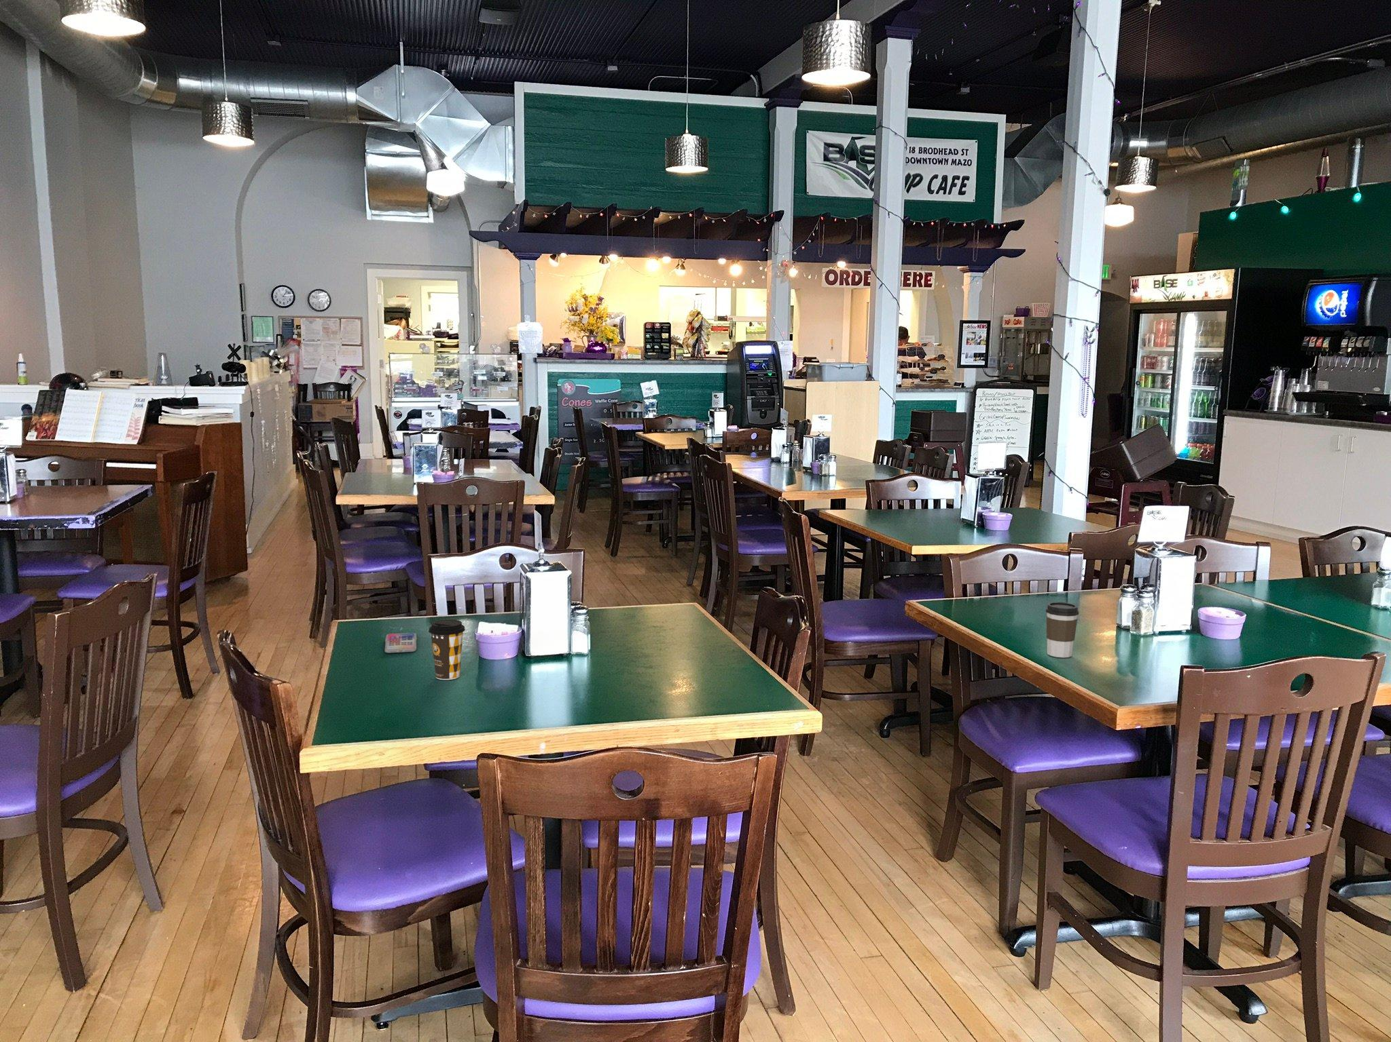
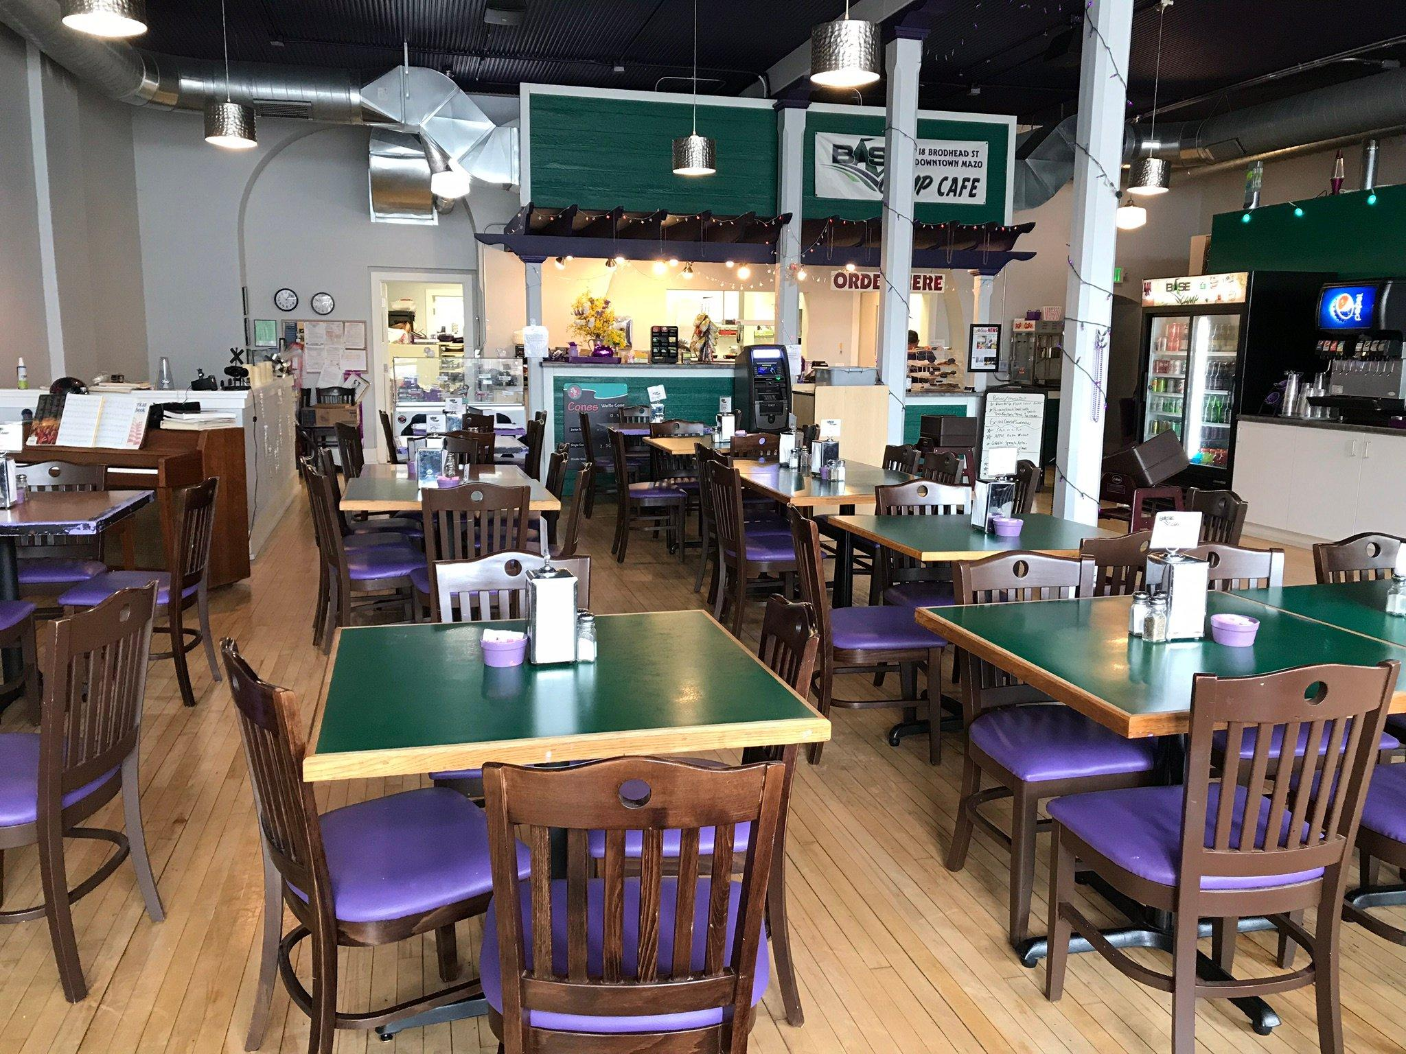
- coffee cup (447, 649)
- smartphone (401, 642)
- coffee cup (1060, 629)
